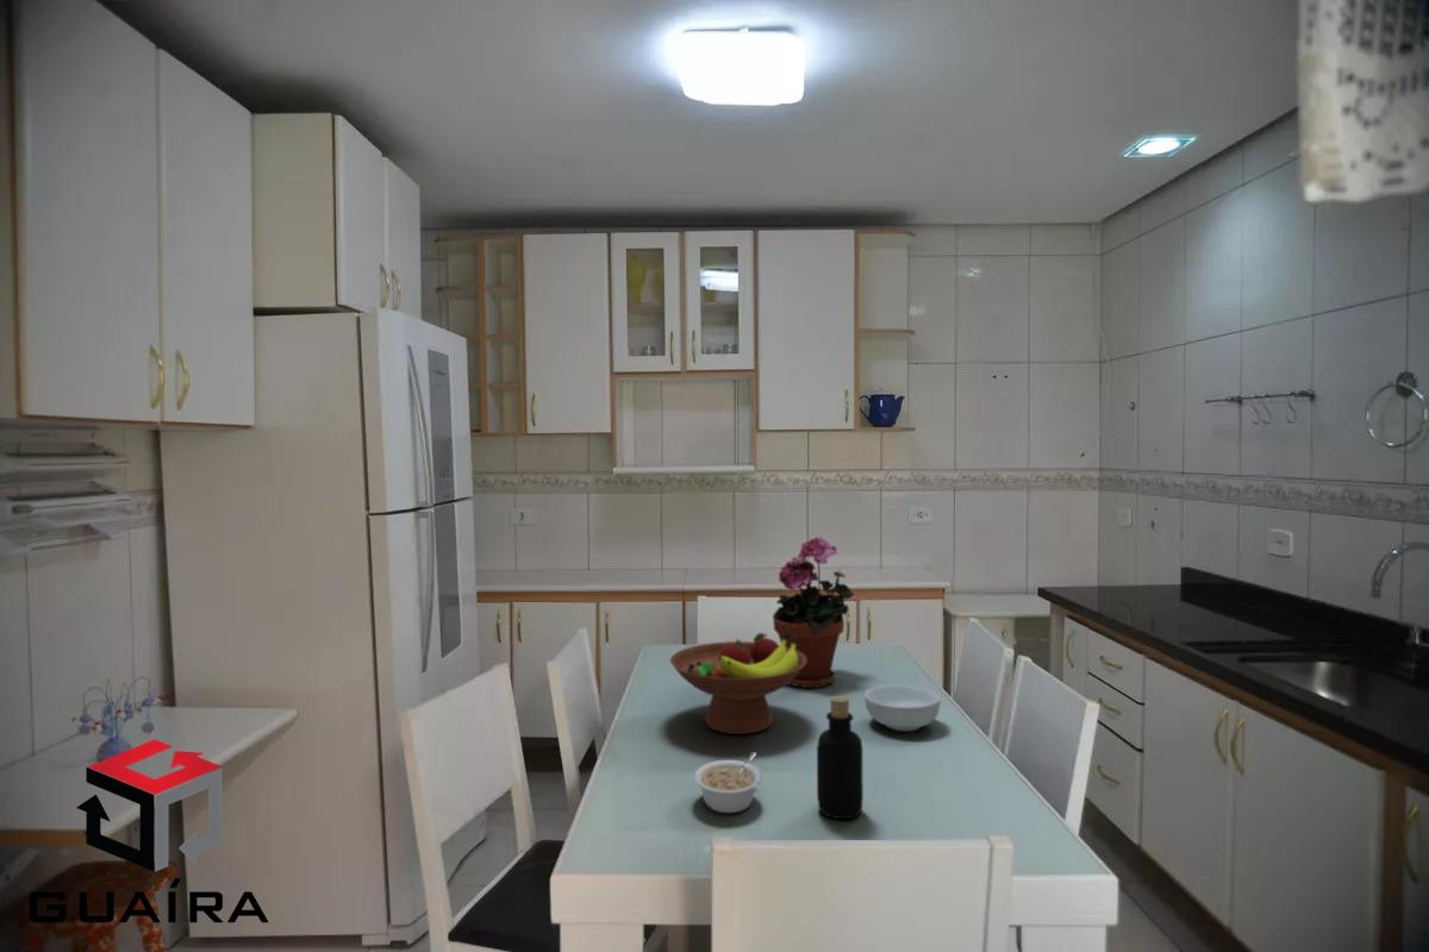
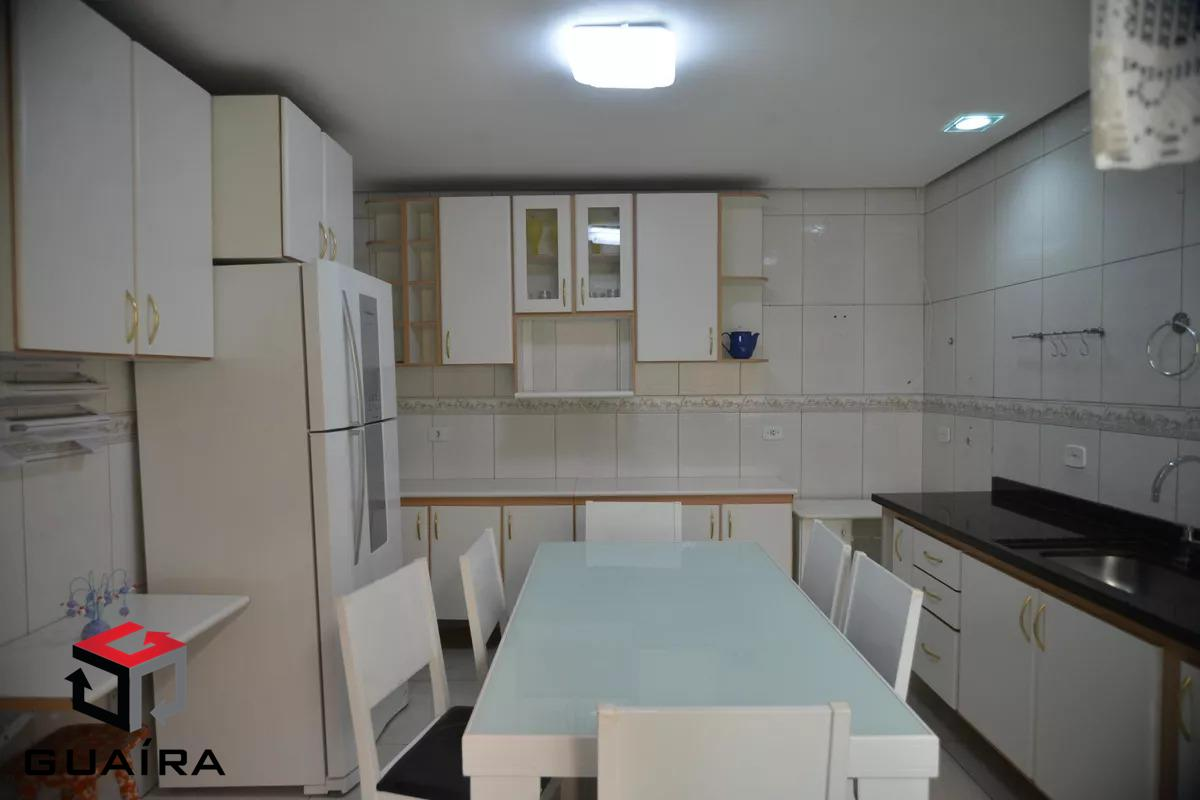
- cereal bowl (901, 709)
- potted plant (810, 608)
- bottle (840, 754)
- legume (728, 784)
- fruit bowl (738, 678)
